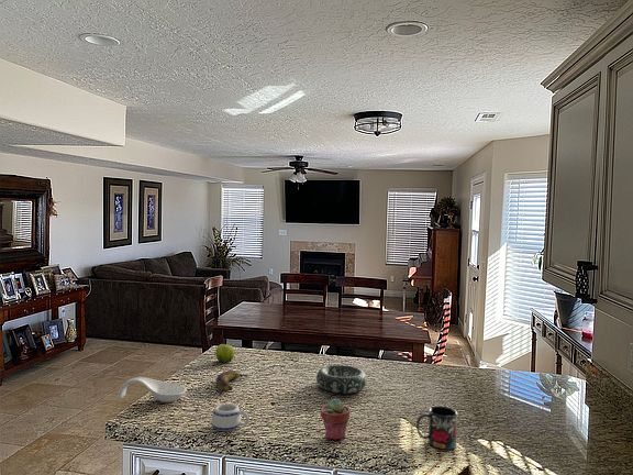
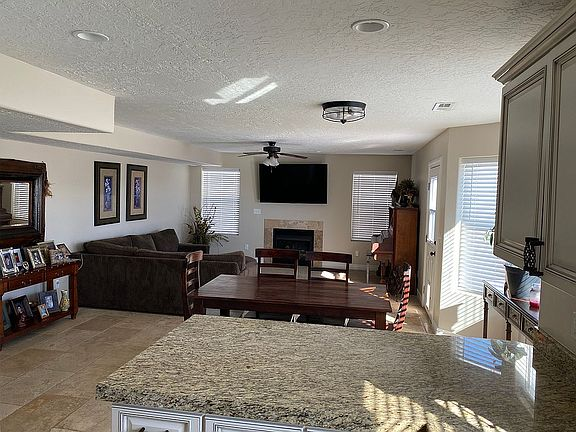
- spoon rest (152, 388)
- mug (230, 417)
- mug (436, 427)
- decorative bowl (341, 378)
- banana (230, 379)
- fruit (224, 352)
- potted succulent (335, 417)
